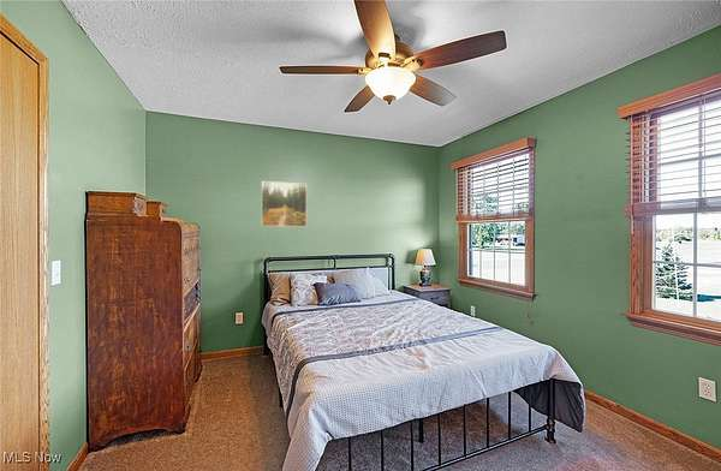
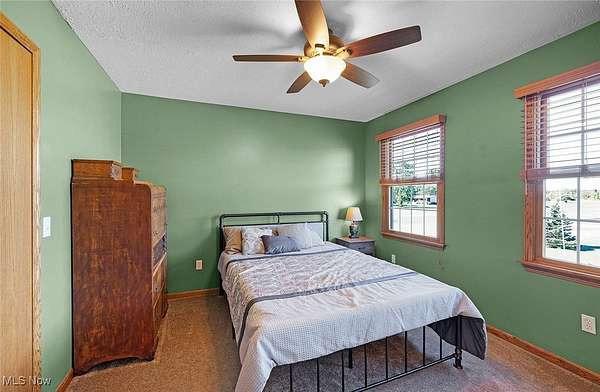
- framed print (284, 204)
